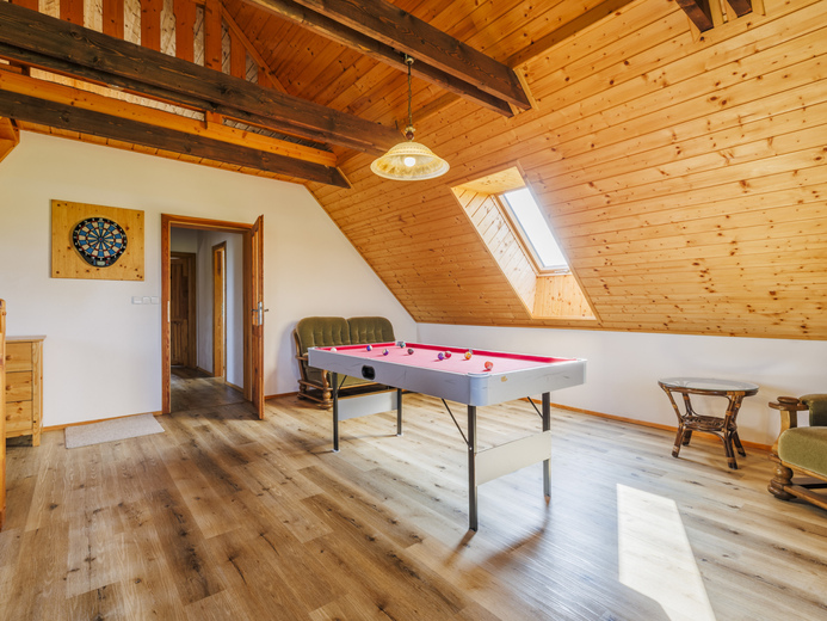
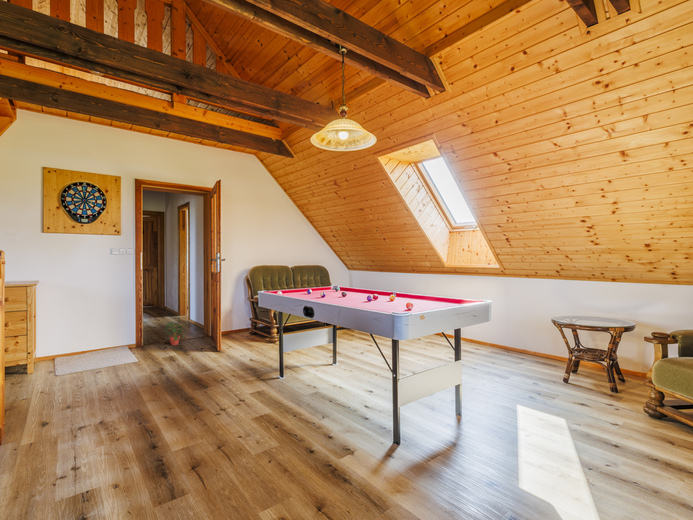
+ potted plant (175, 331)
